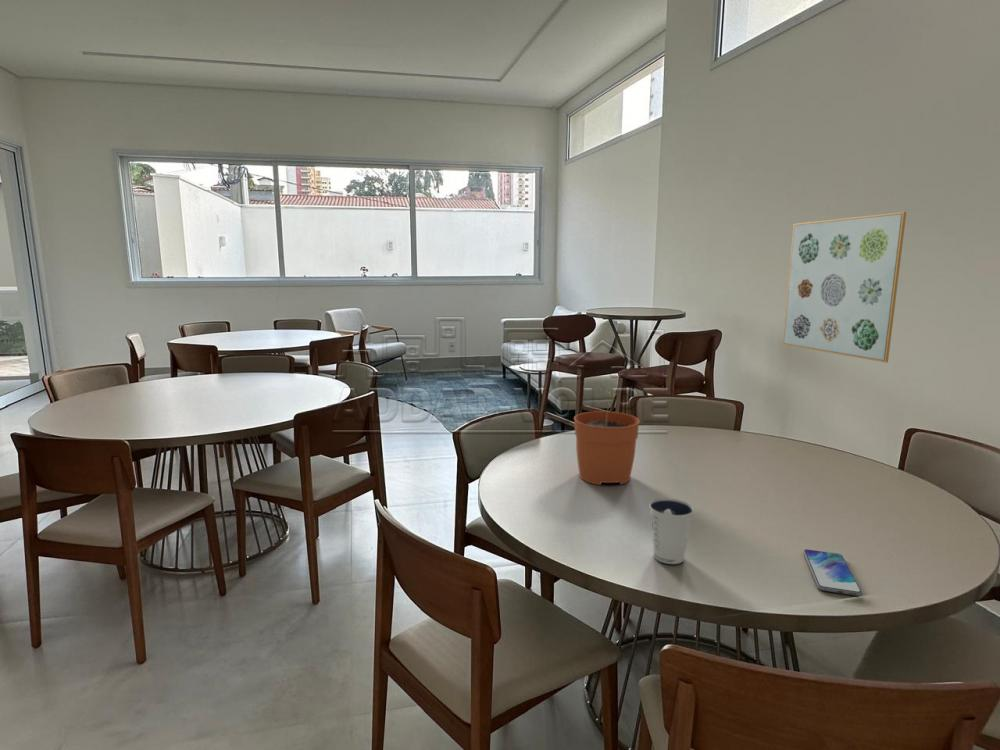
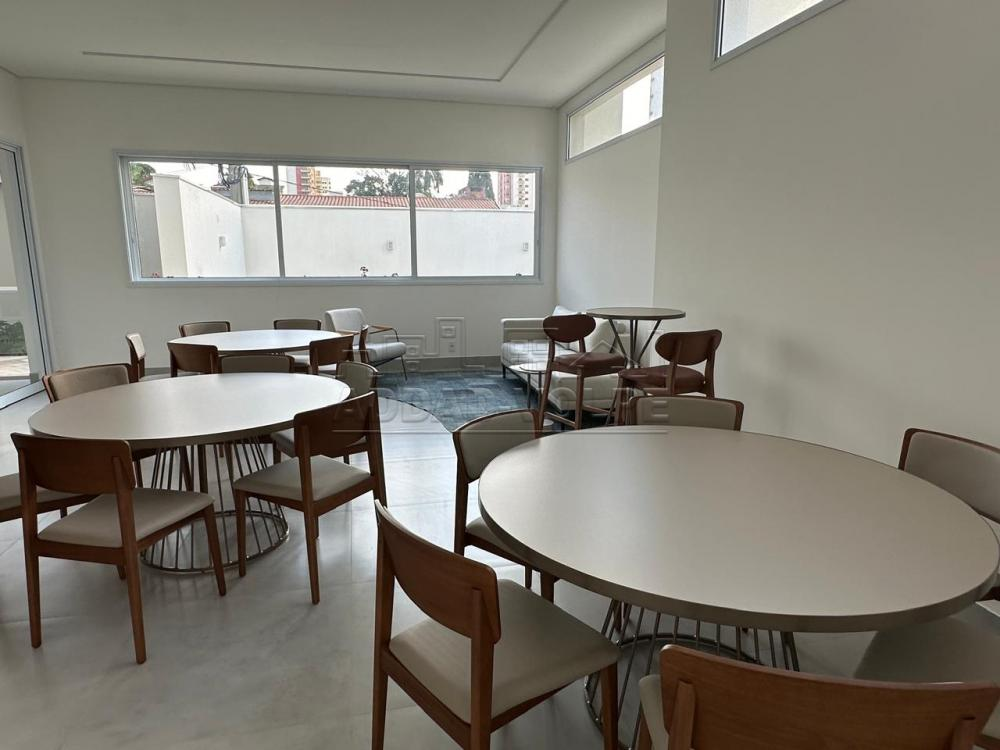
- smartphone (830, 571)
- wall art (836, 287)
- plant pot (606, 433)
- dixie cup (670, 532)
